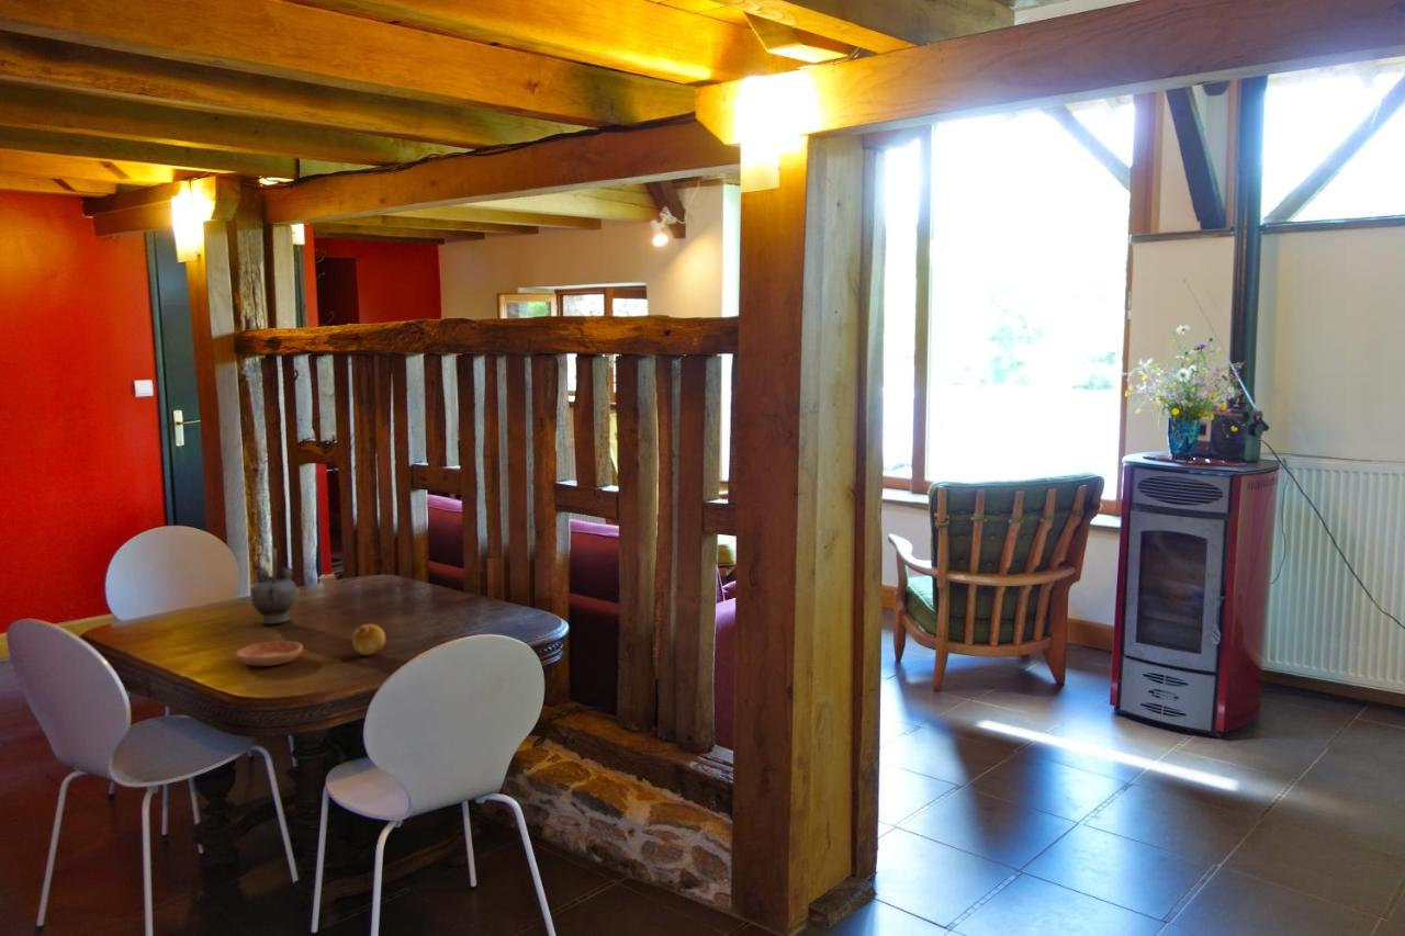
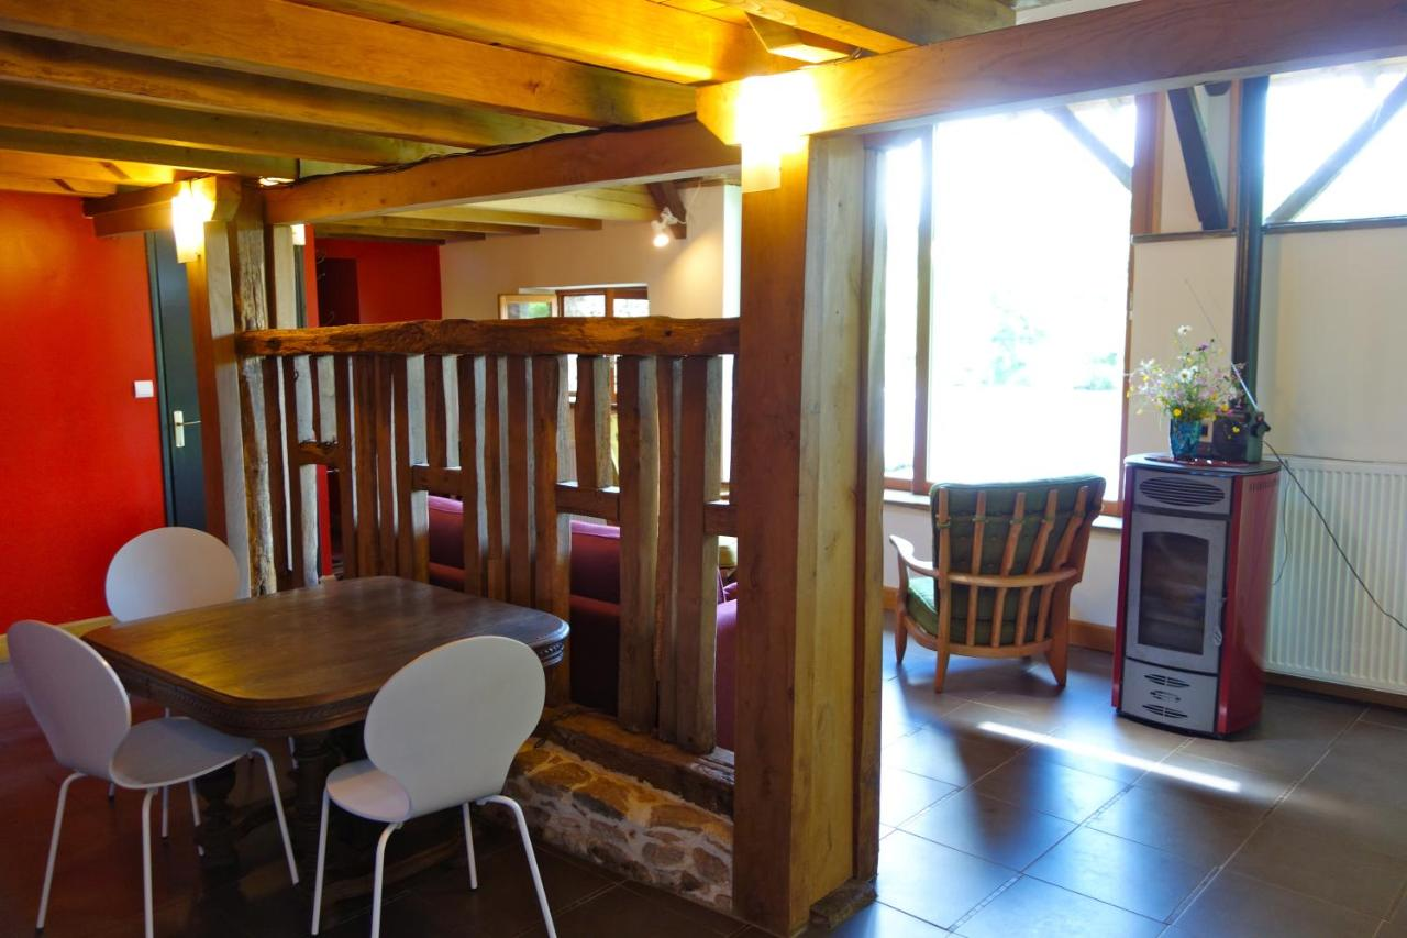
- saucer (270, 654)
- teapot (272, 586)
- fruit (368, 639)
